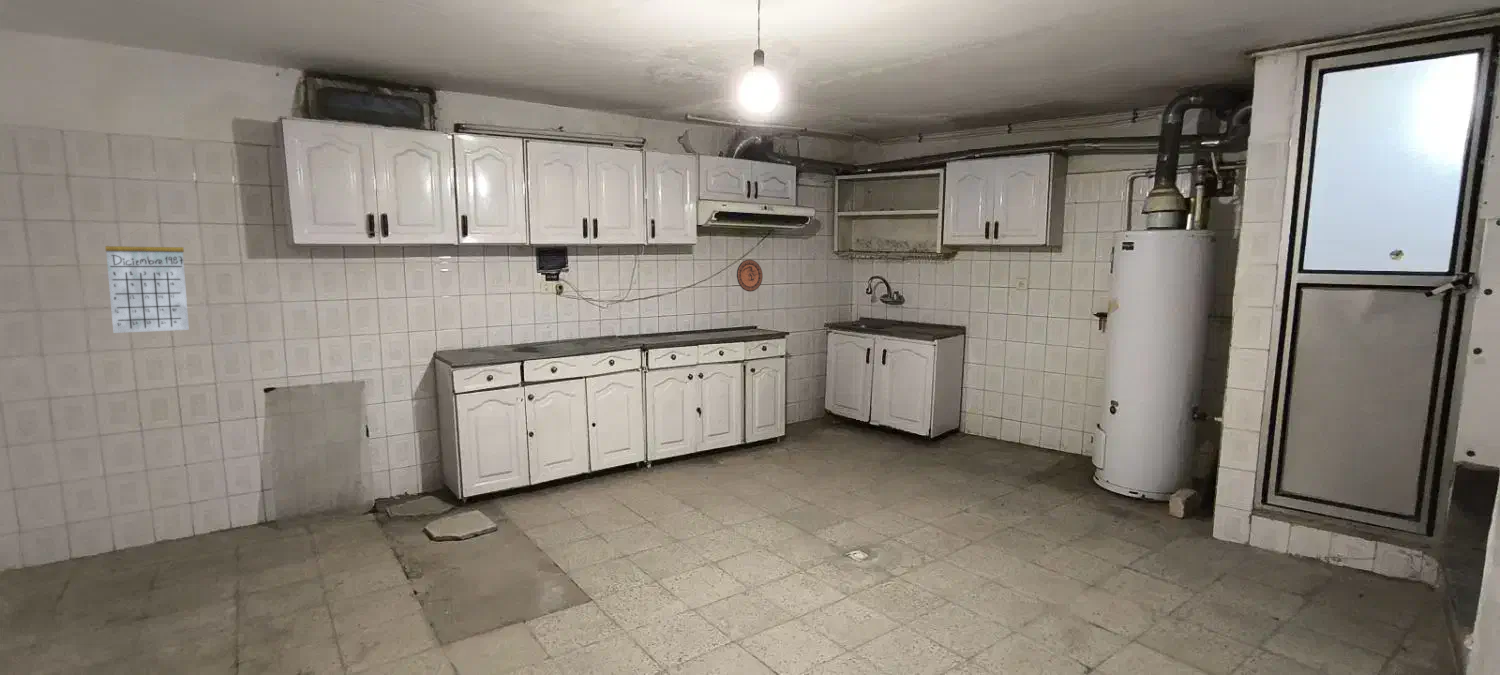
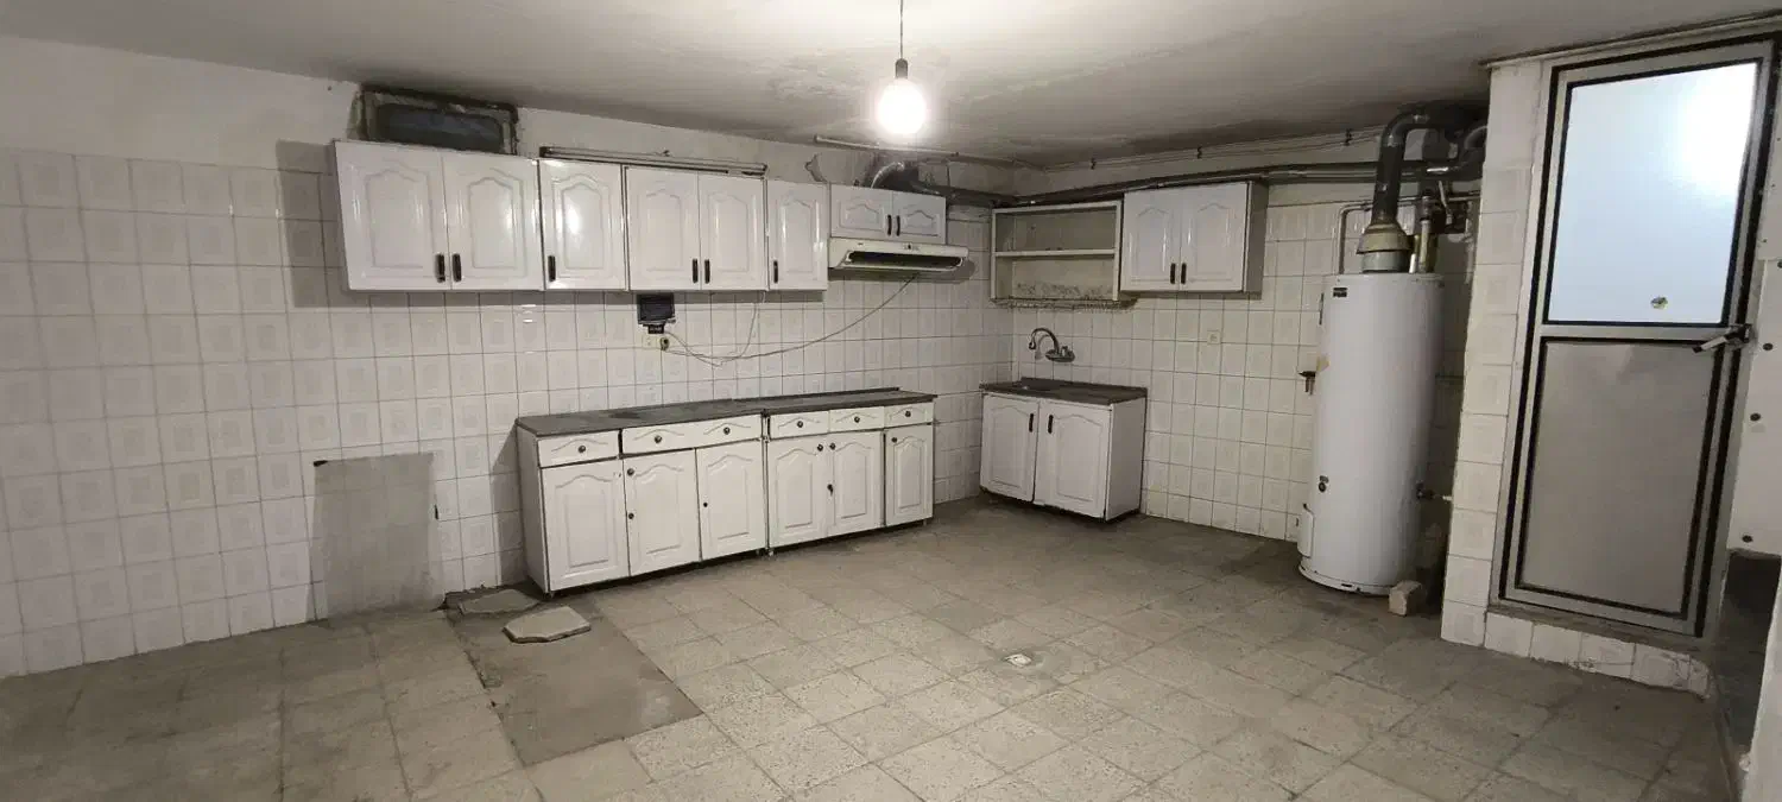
- decorative plate (749, 275)
- calendar (148, 279)
